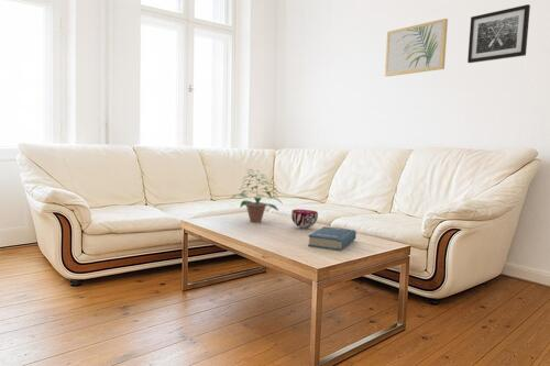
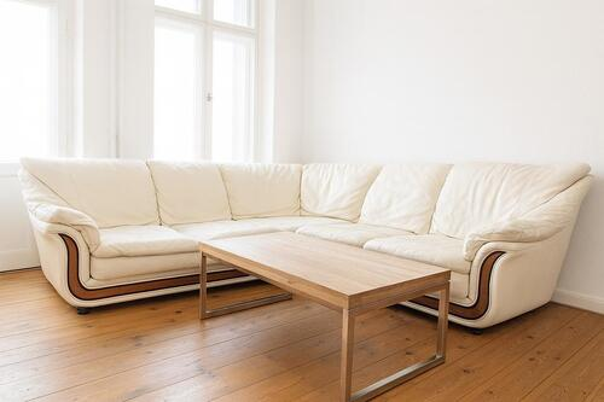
- potted plant (256, 197)
- wall art (414, 48)
- decorative bowl (304, 219)
- wall art (497, 35)
- hardback book (332, 237)
